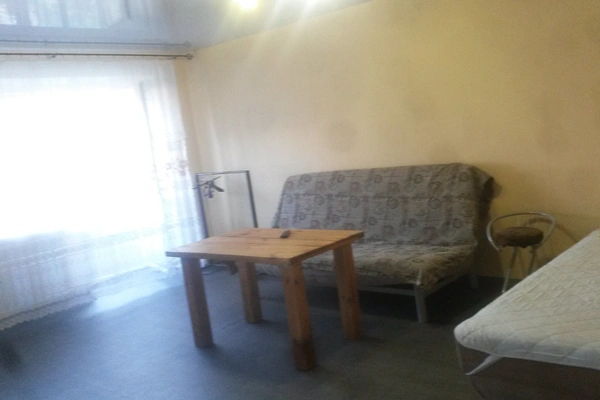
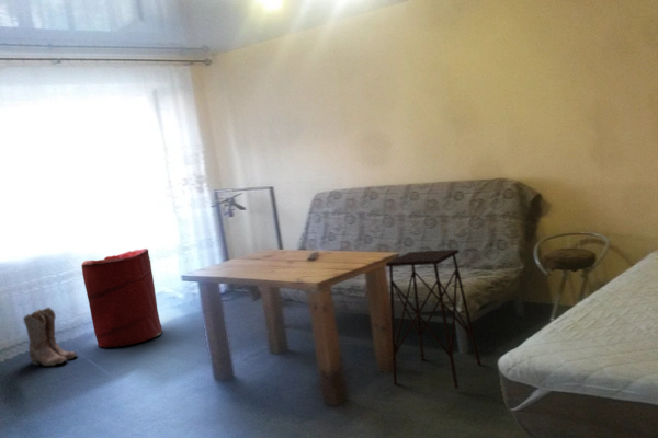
+ boots (49, 334)
+ laundry hamper (122, 296)
+ side table (430, 315)
